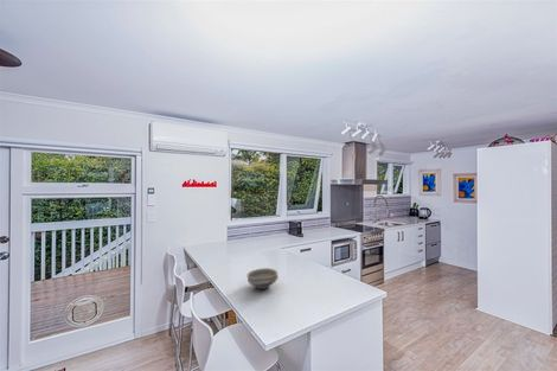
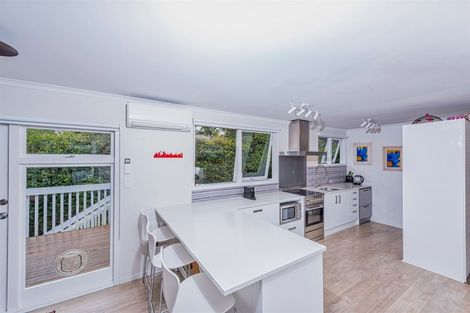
- bowl (262, 279)
